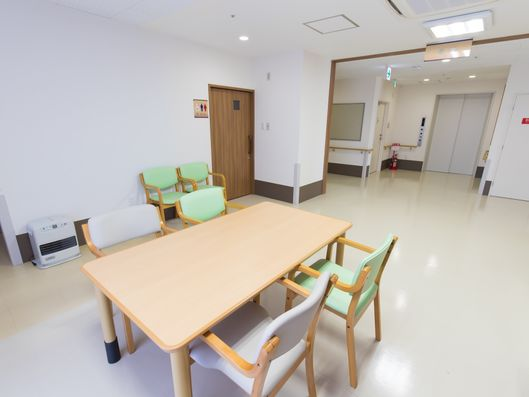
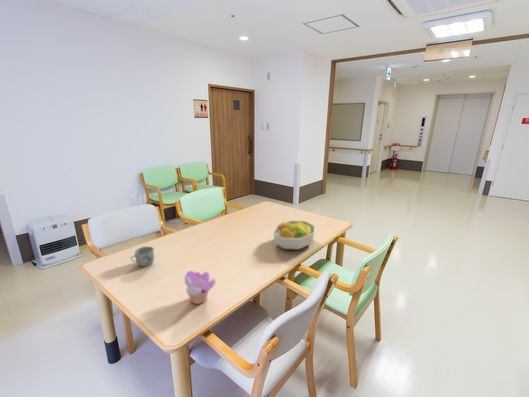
+ succulent plant (198, 288)
+ mug (142, 257)
+ fruit bowl (294, 232)
